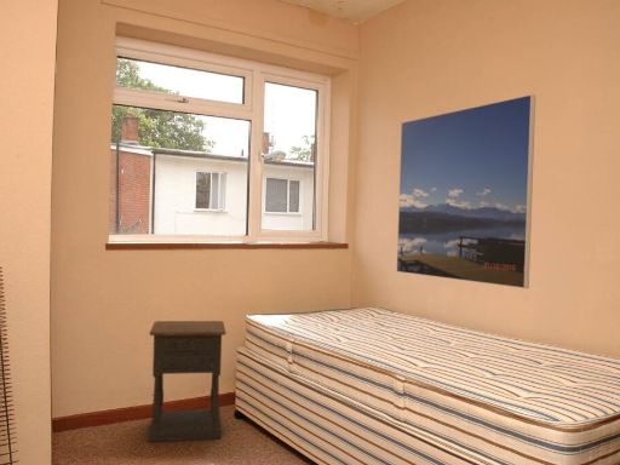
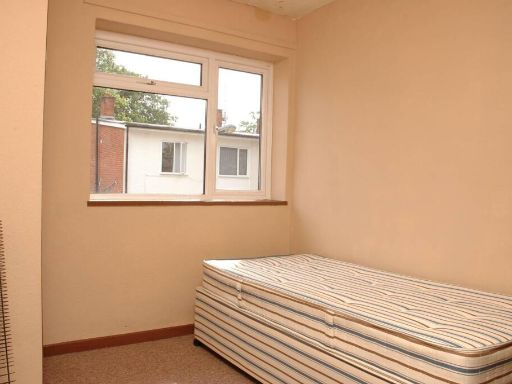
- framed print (457, 195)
- nightstand (186, 372)
